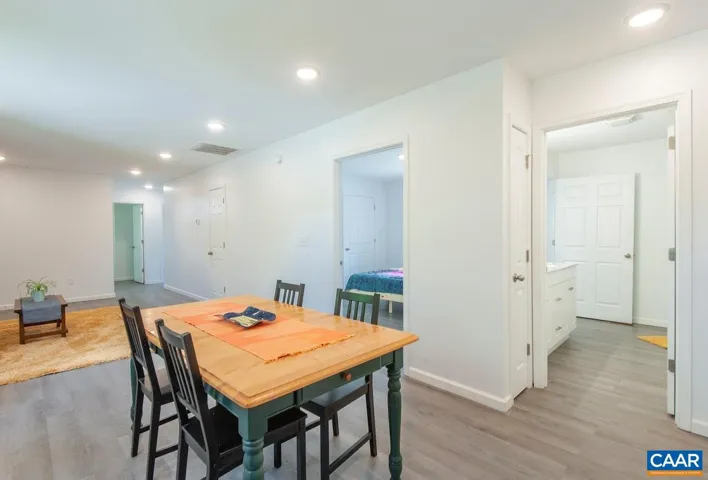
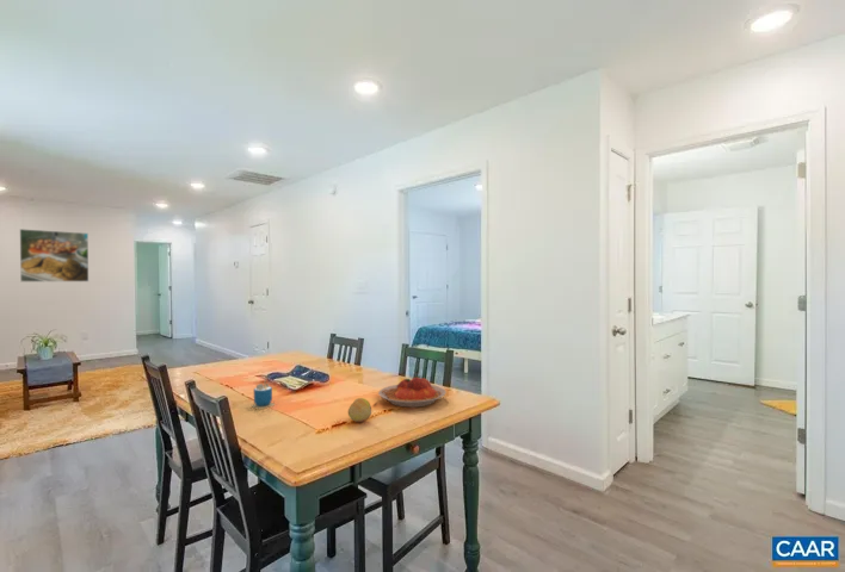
+ fruit (359, 410)
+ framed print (55, 256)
+ plate (412, 387)
+ cup (263, 391)
